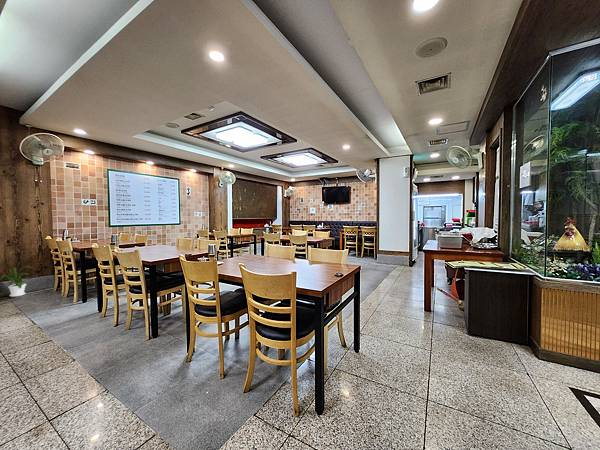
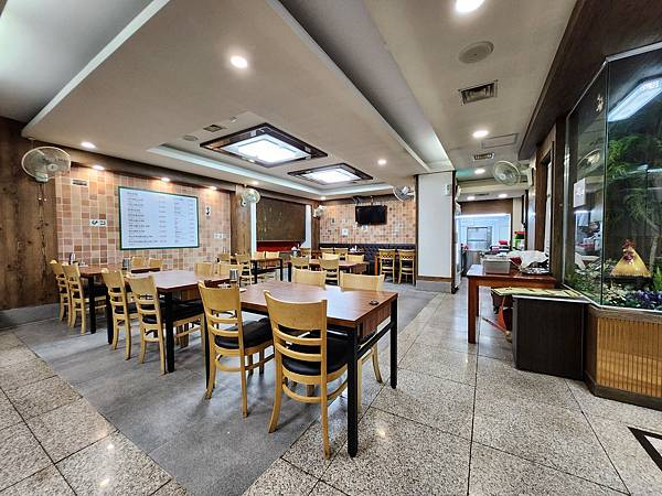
- house plant (15, 279)
